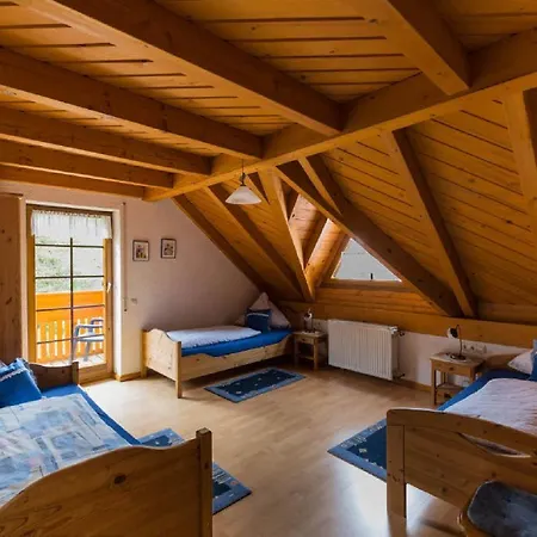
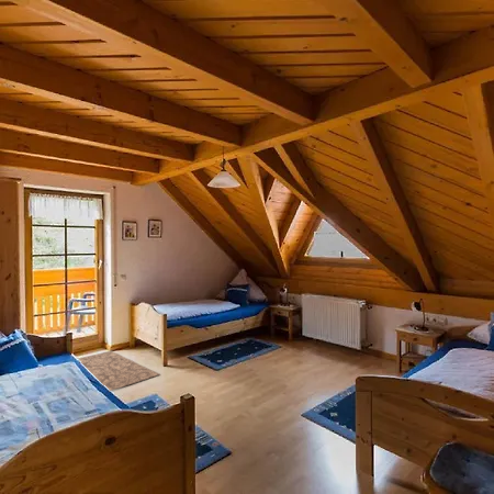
+ rug (109, 368)
